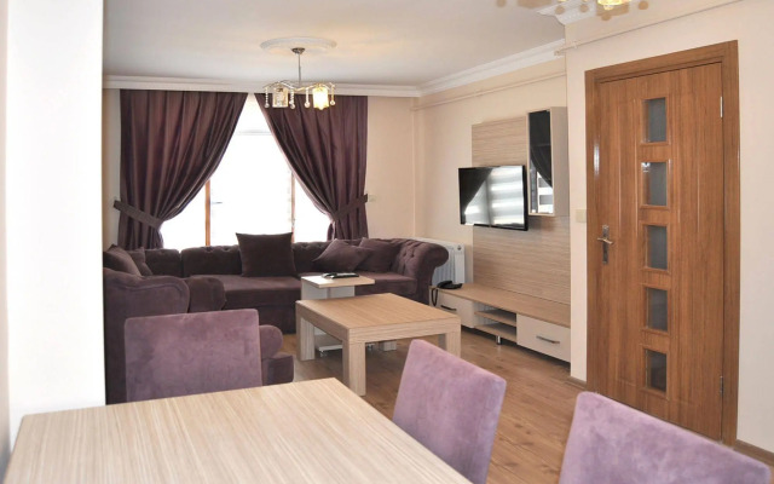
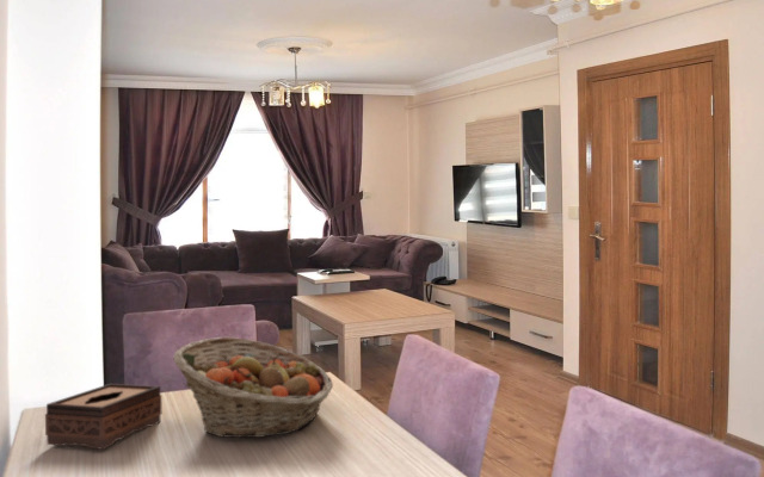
+ fruit basket (255, 382)
+ tissue box (106, 414)
